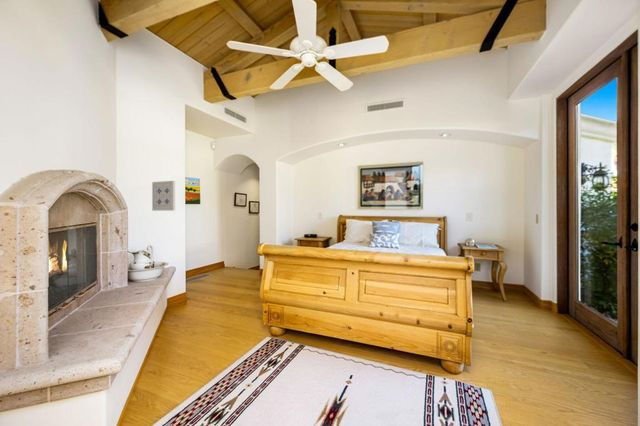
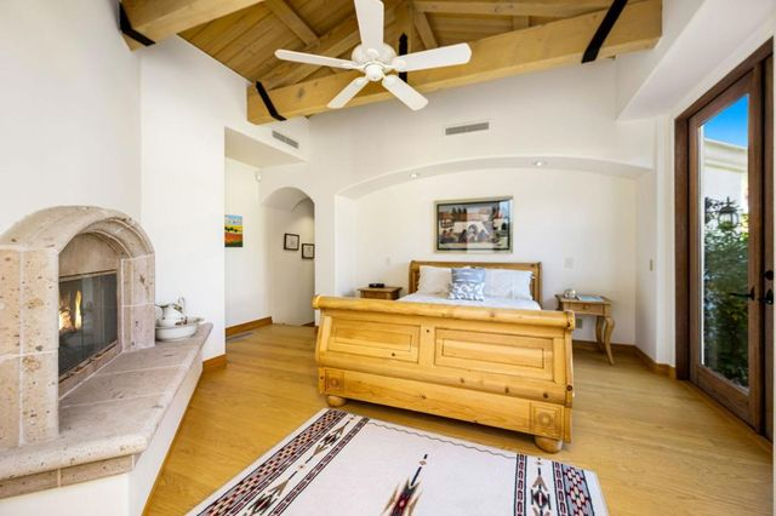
- wall art (163, 196)
